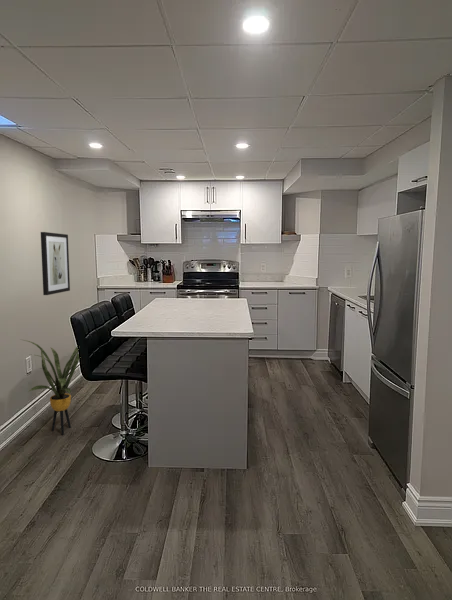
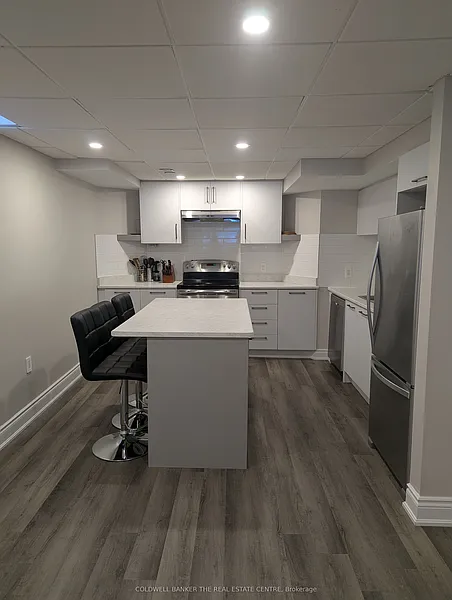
- house plant (58, 385)
- wall art (56, 263)
